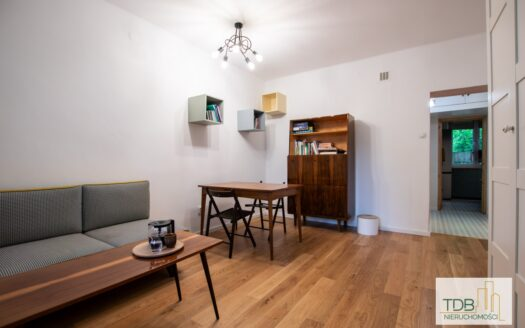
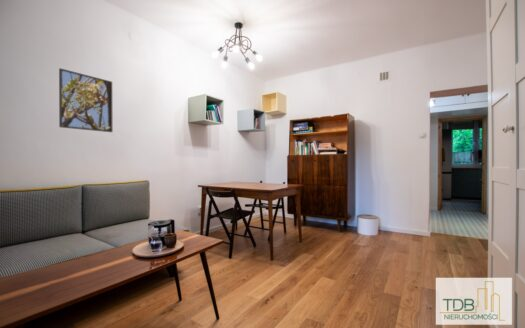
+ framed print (87, 102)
